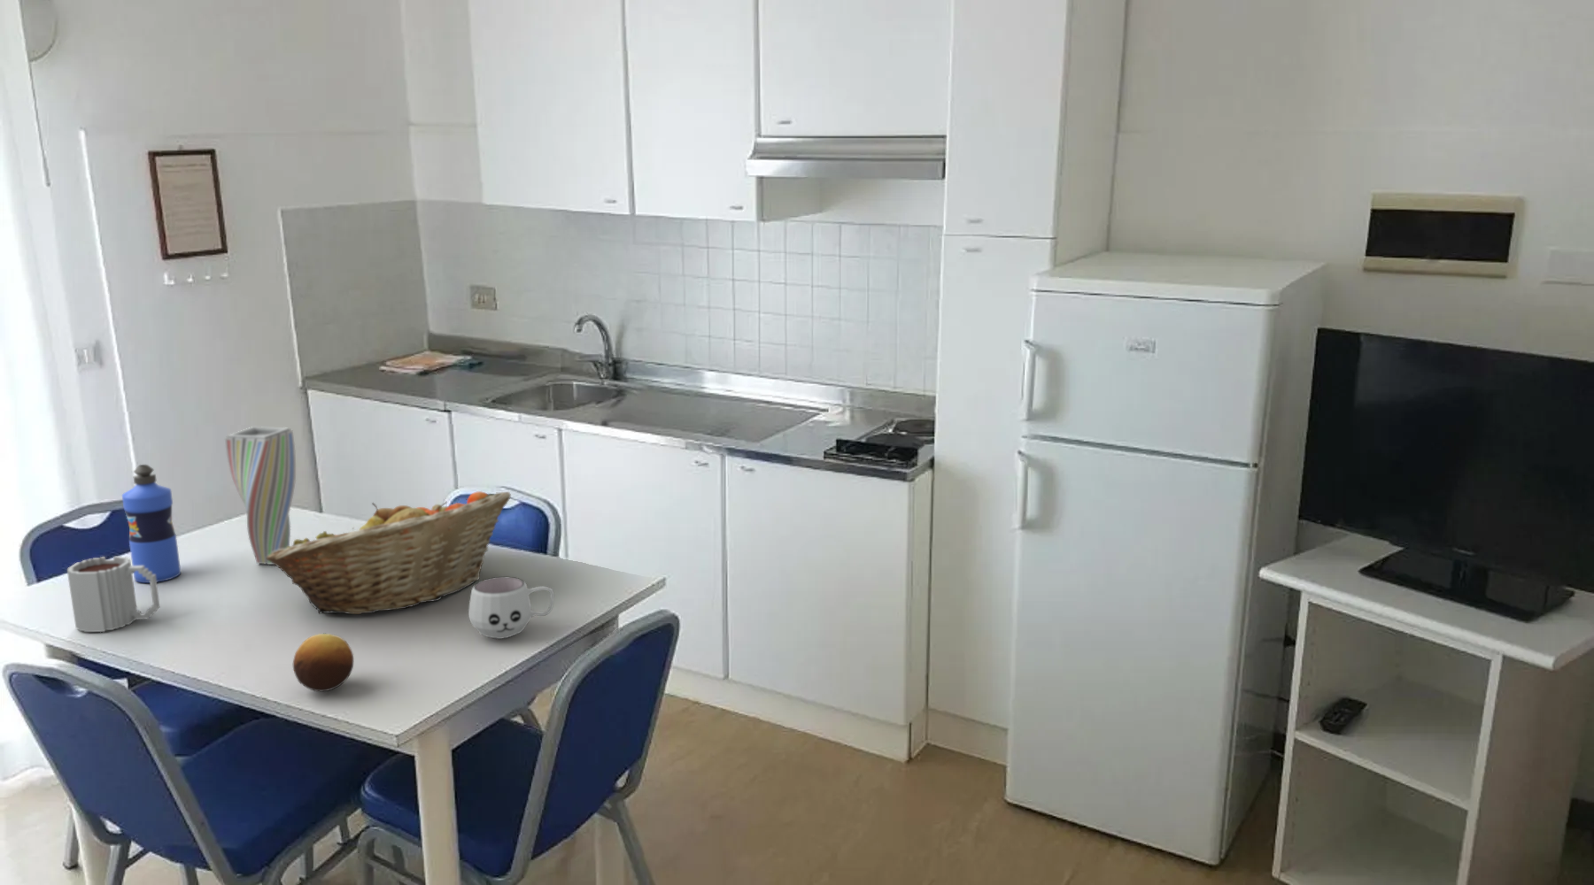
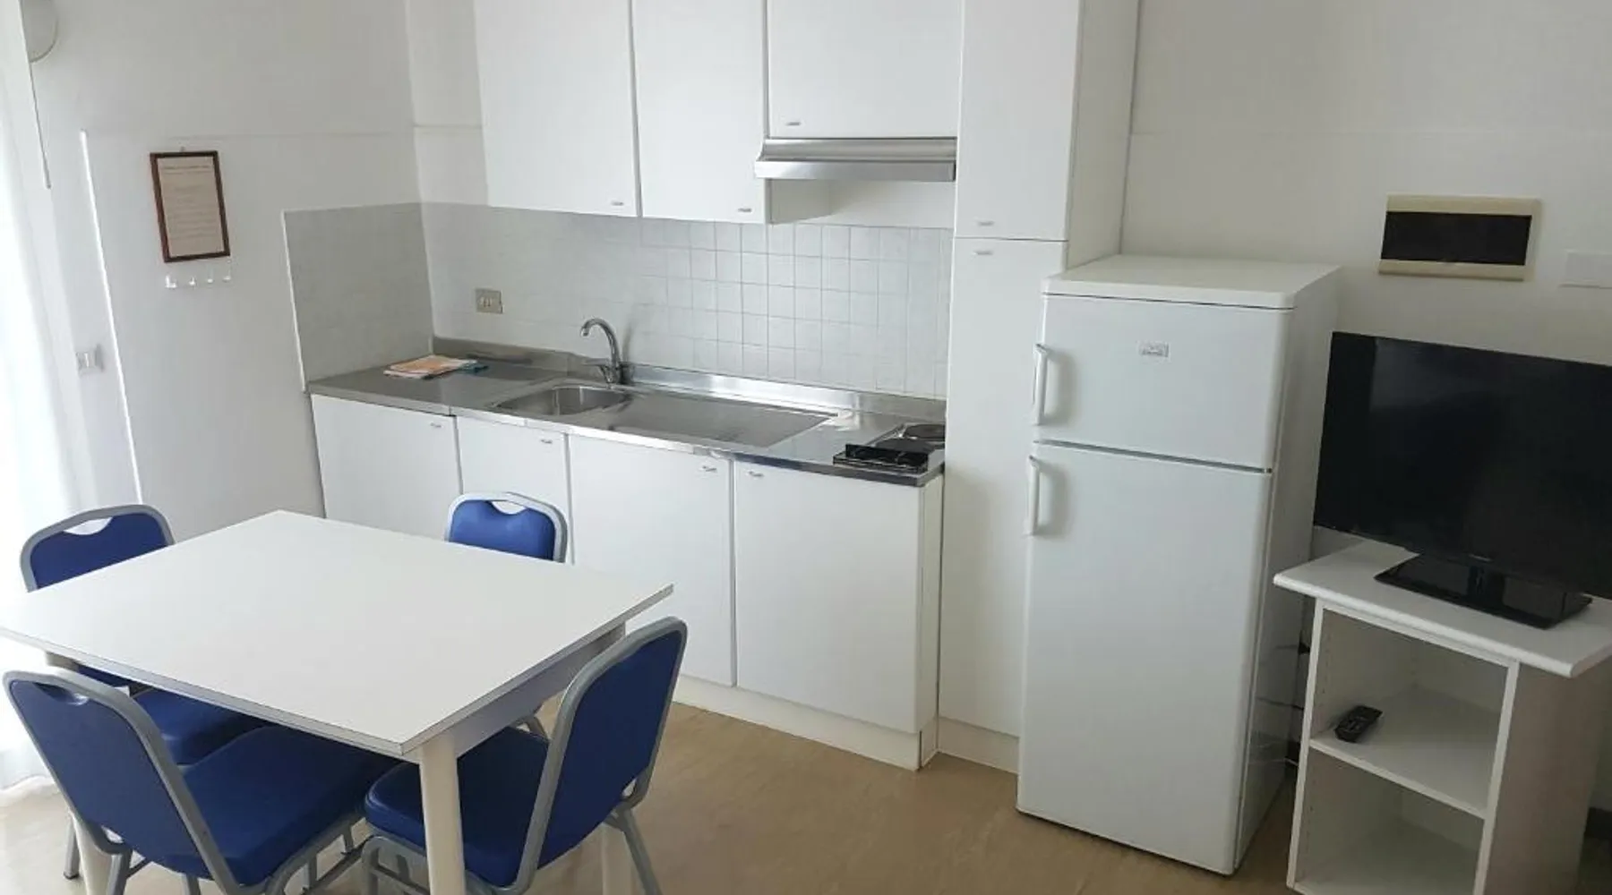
- mug (116, 593)
- mug (511, 607)
- fruit basket (396, 543)
- water bottle (150, 520)
- fruit (323, 662)
- vase (266, 497)
